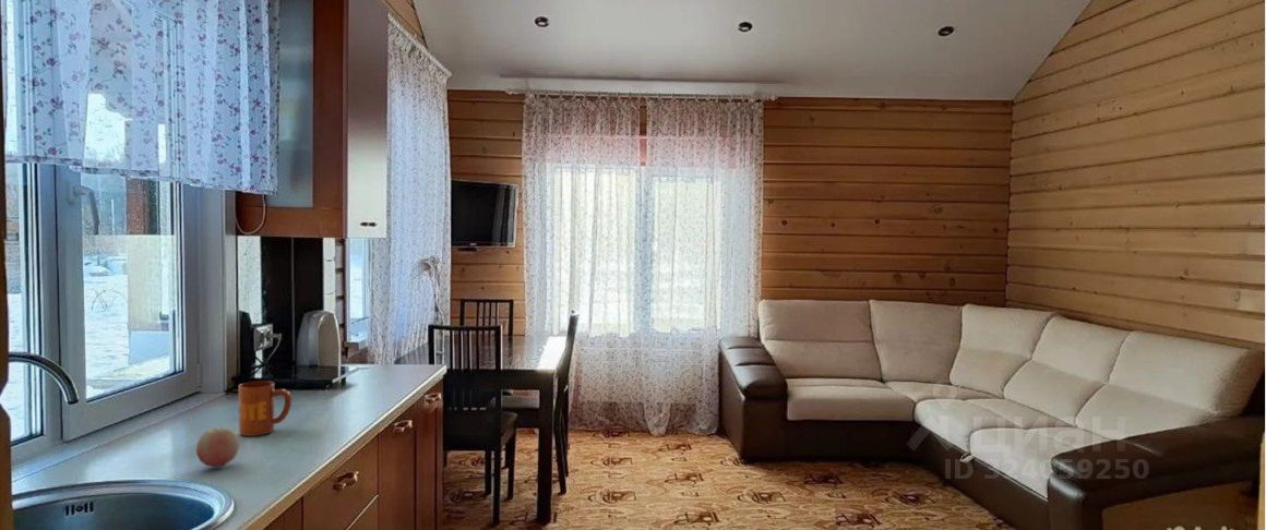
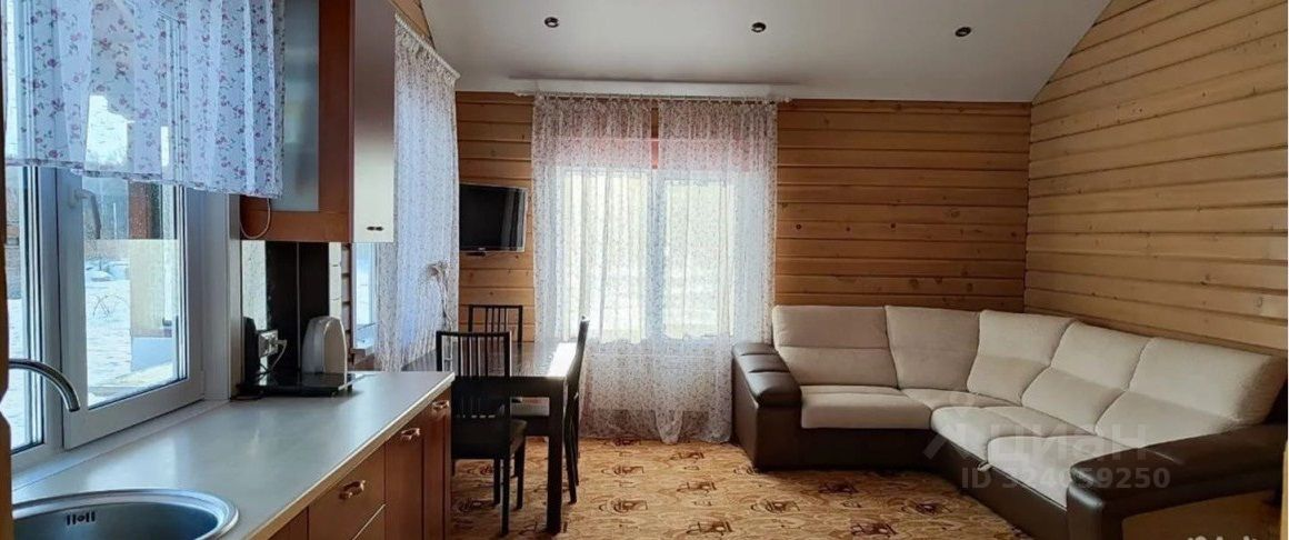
- mug (265, 408)
- fruit (218, 447)
